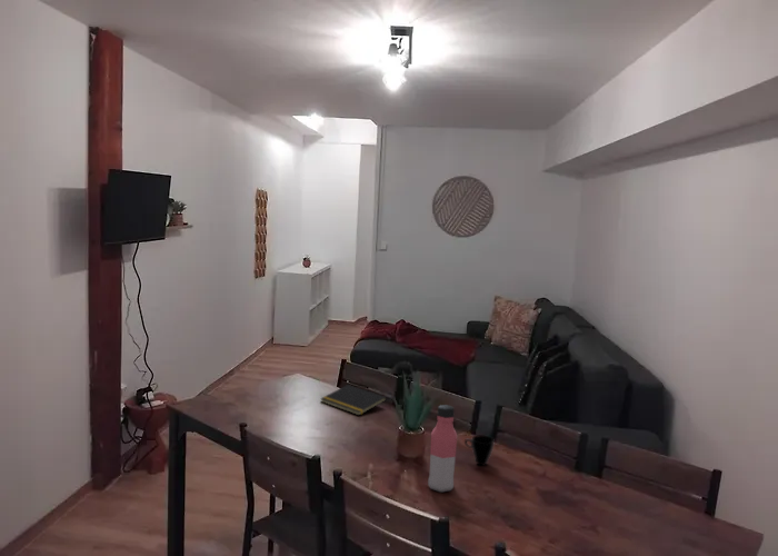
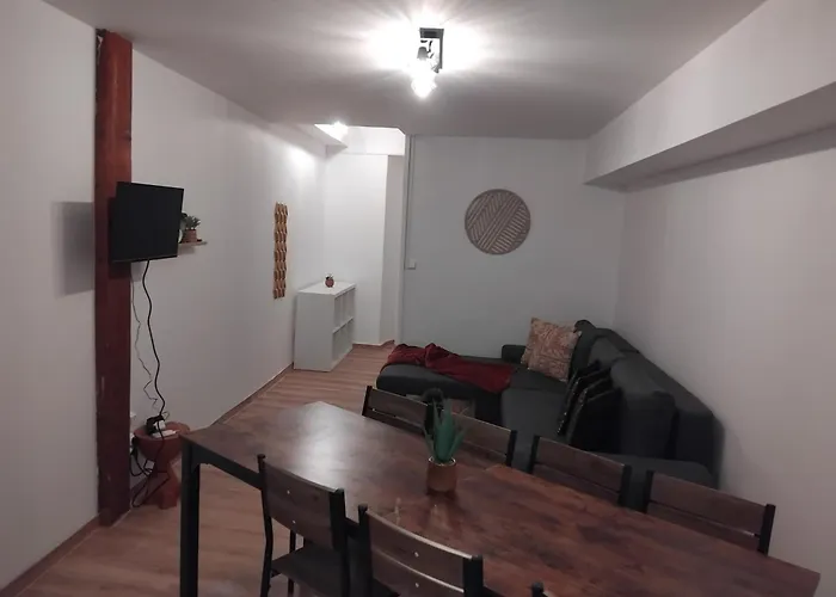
- cup (478, 450)
- water bottle (442, 447)
- notepad (352, 399)
